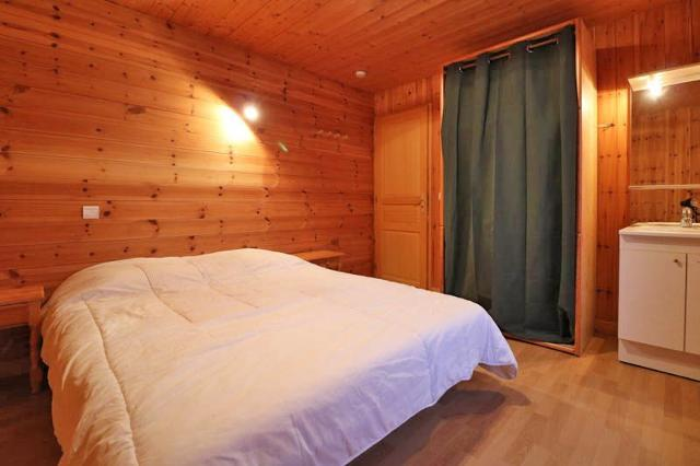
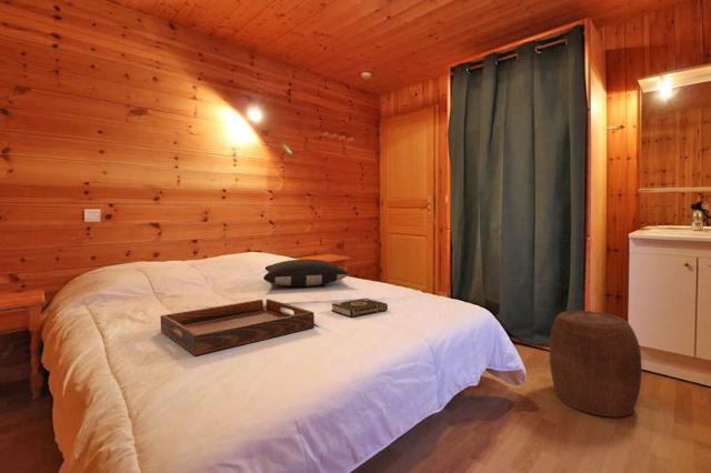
+ pillow (303, 271)
+ serving tray (238, 321)
+ book (359, 306)
+ stool (592, 359)
